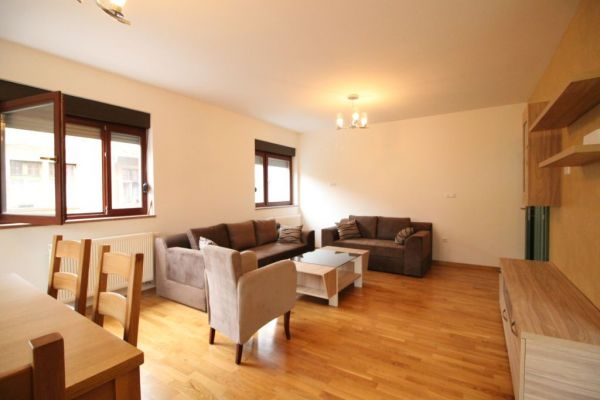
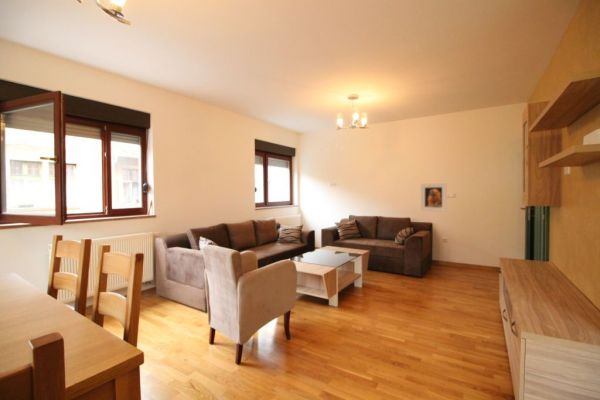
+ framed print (433, 197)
